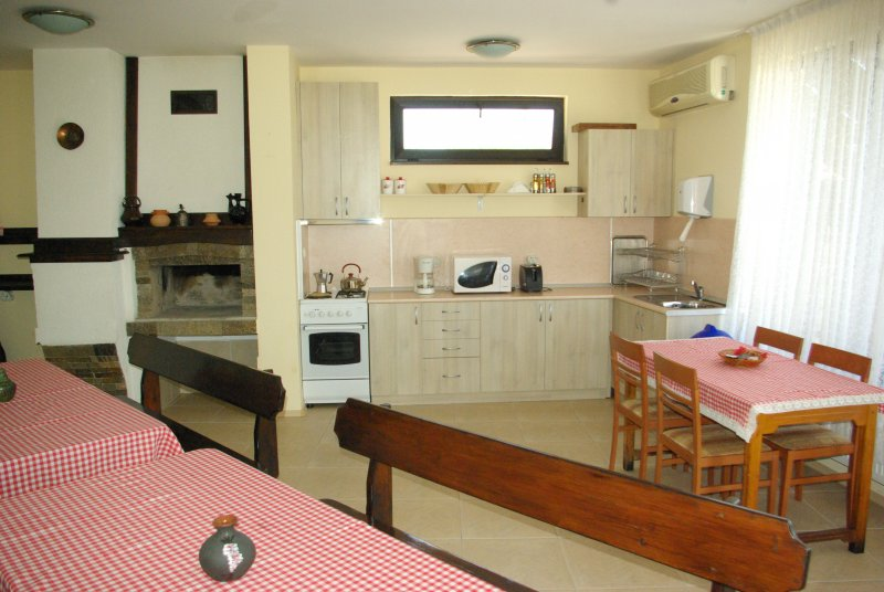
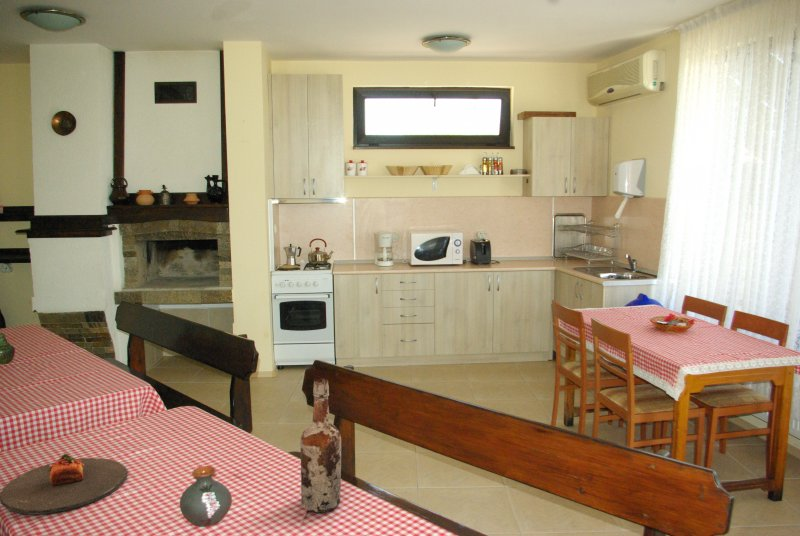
+ wine bottle (320, 442)
+ plate (65, 469)
